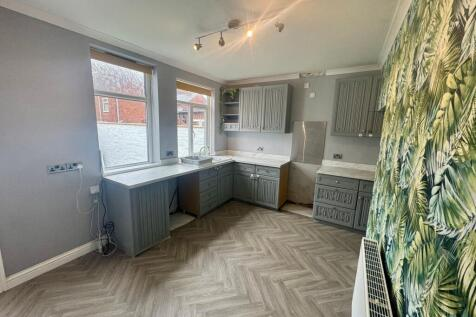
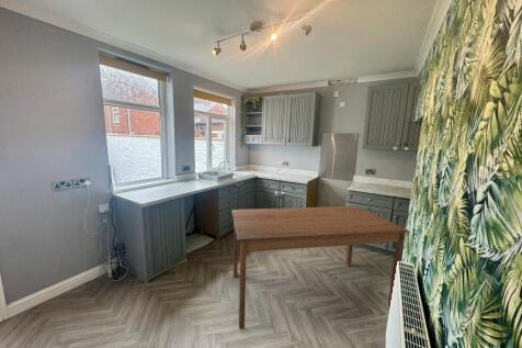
+ dining table (308, 247)
